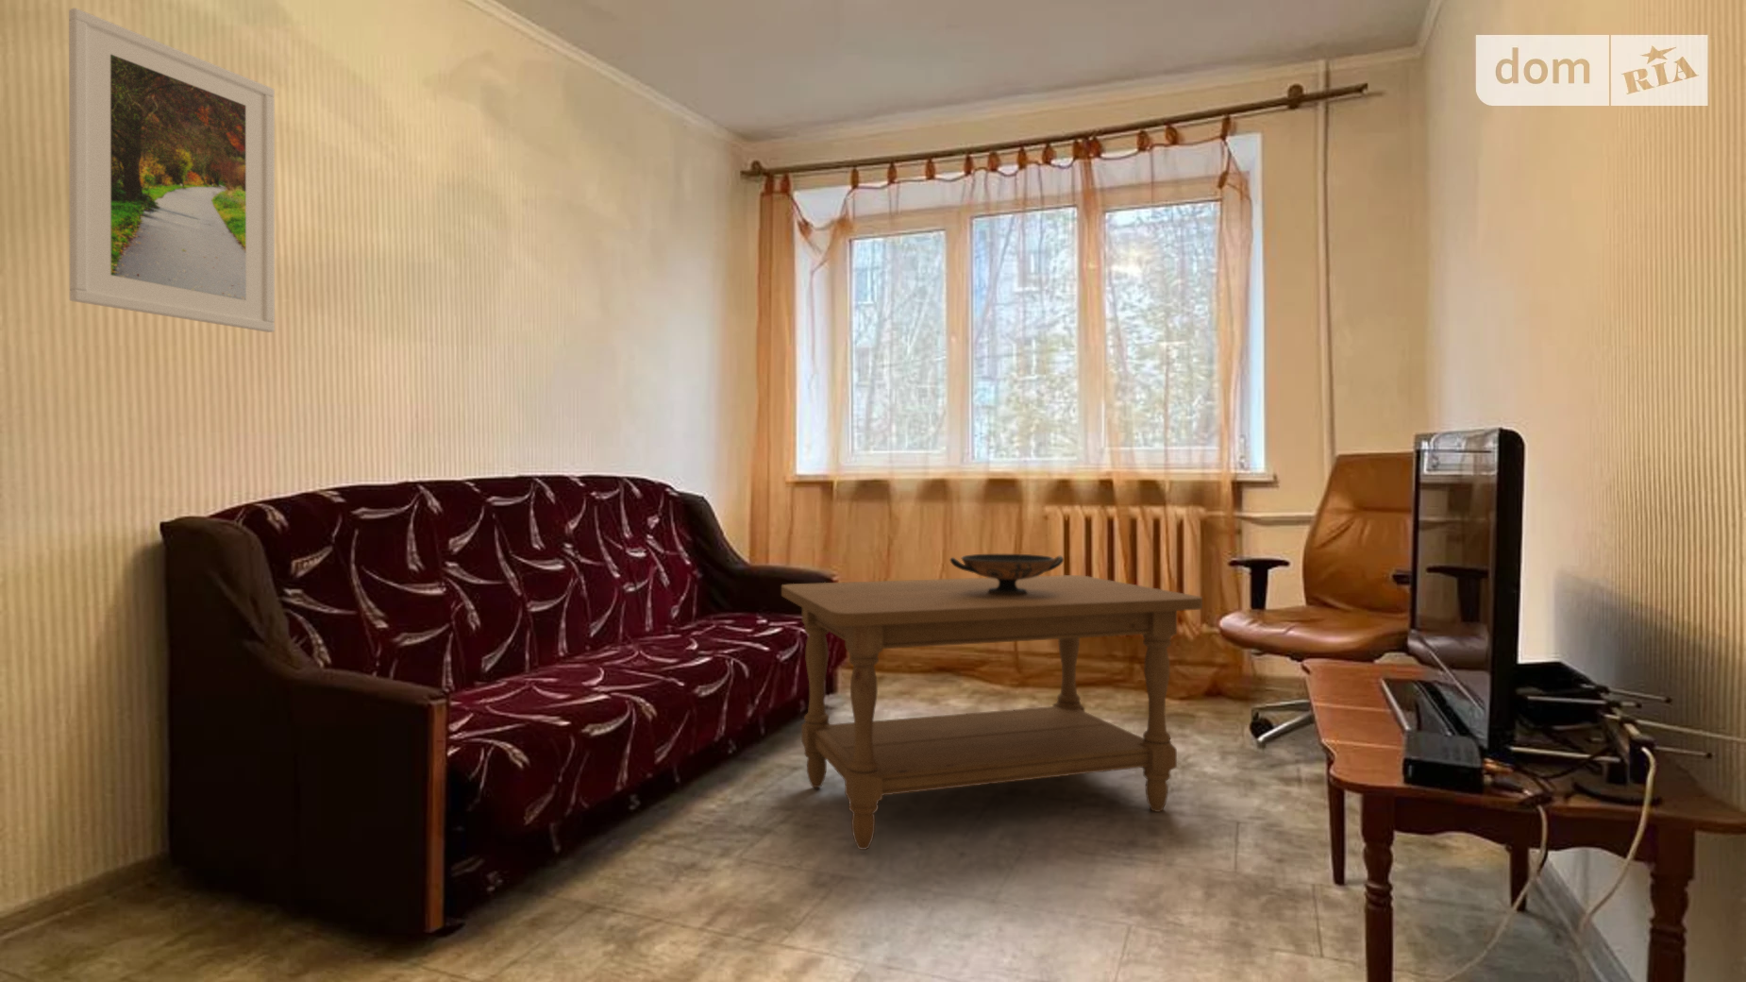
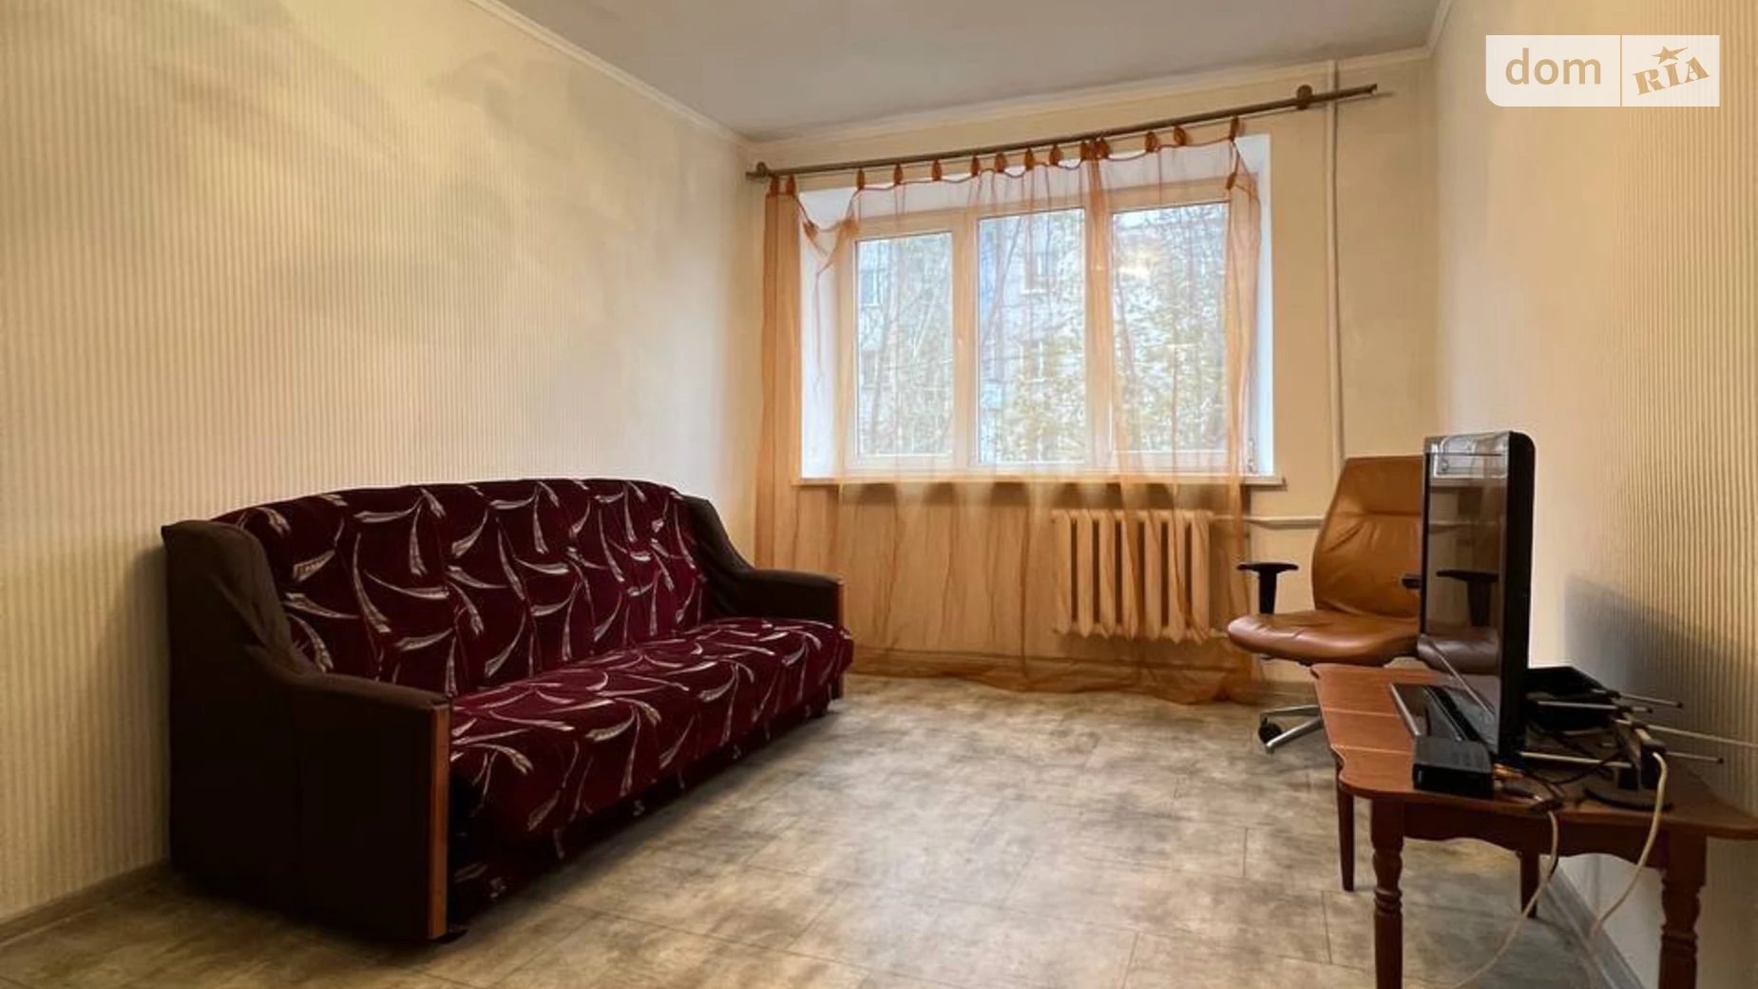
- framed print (180, 185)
- coffee table (980, 712)
- decorative bowl (1007, 574)
